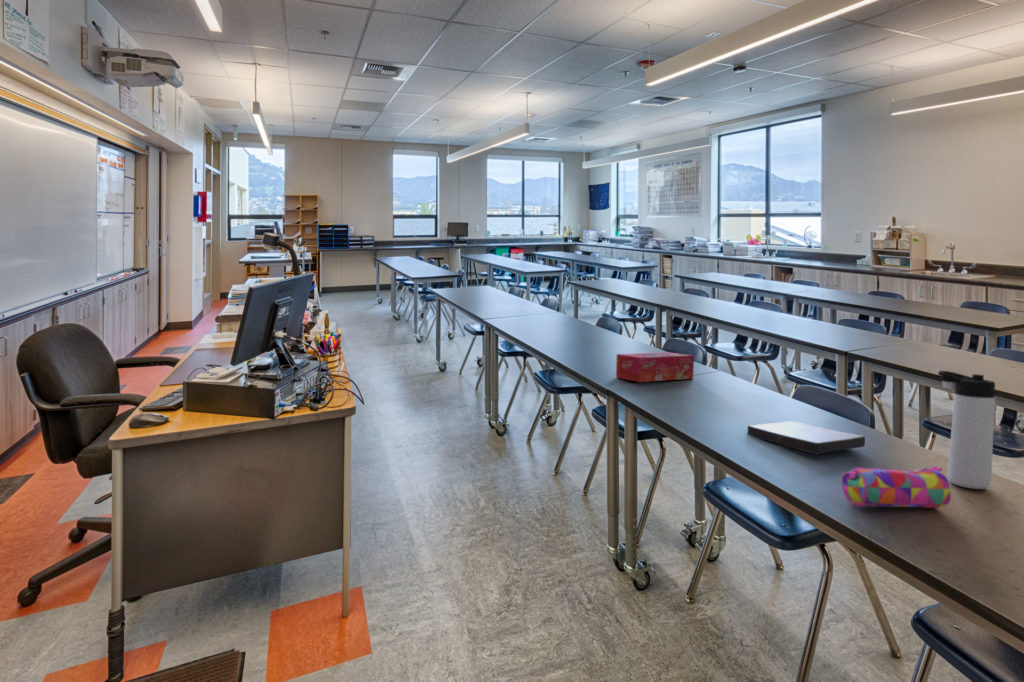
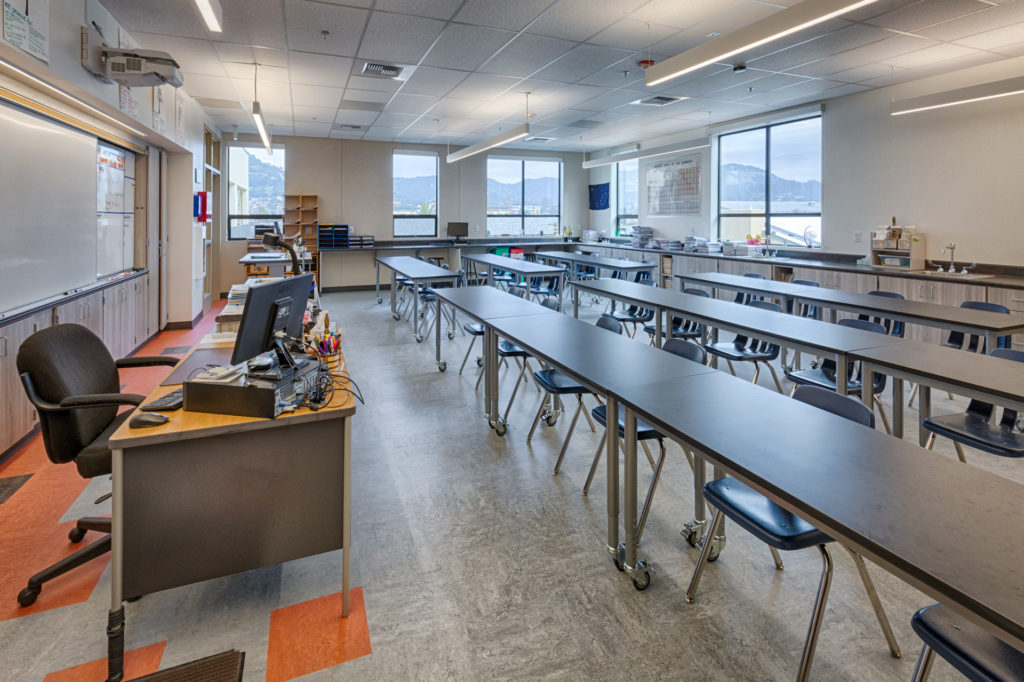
- book (803, 435)
- tissue box (654, 366)
- pencil case (895, 486)
- thermos bottle (963, 428)
